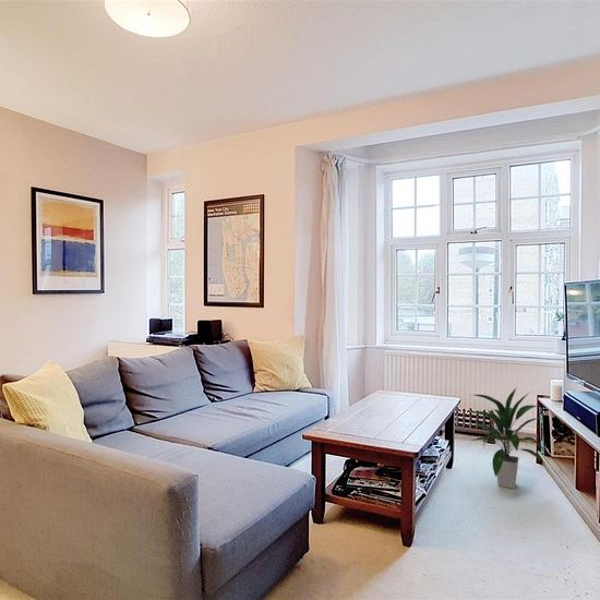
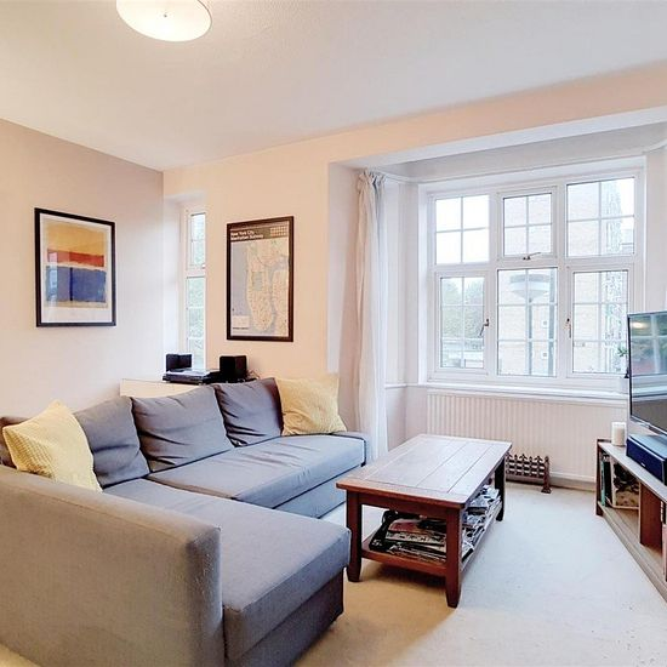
- indoor plant (505, 435)
